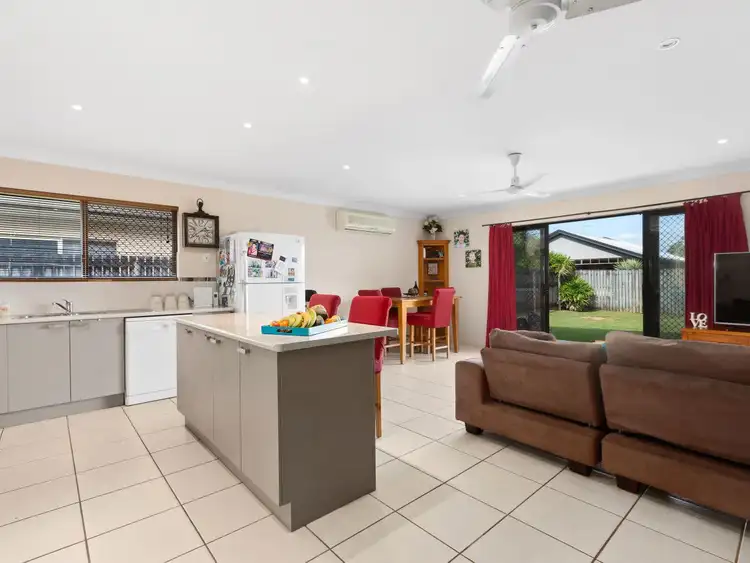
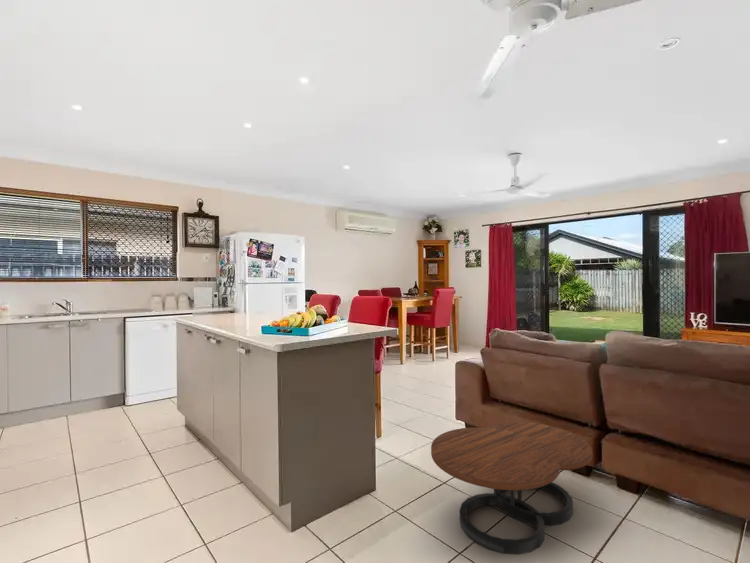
+ coffee table (514, 476)
